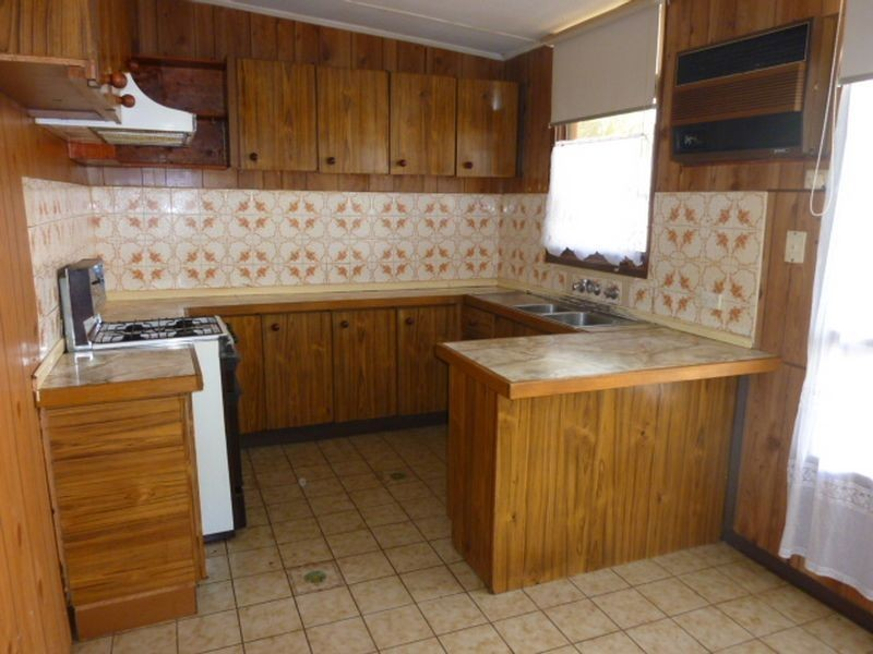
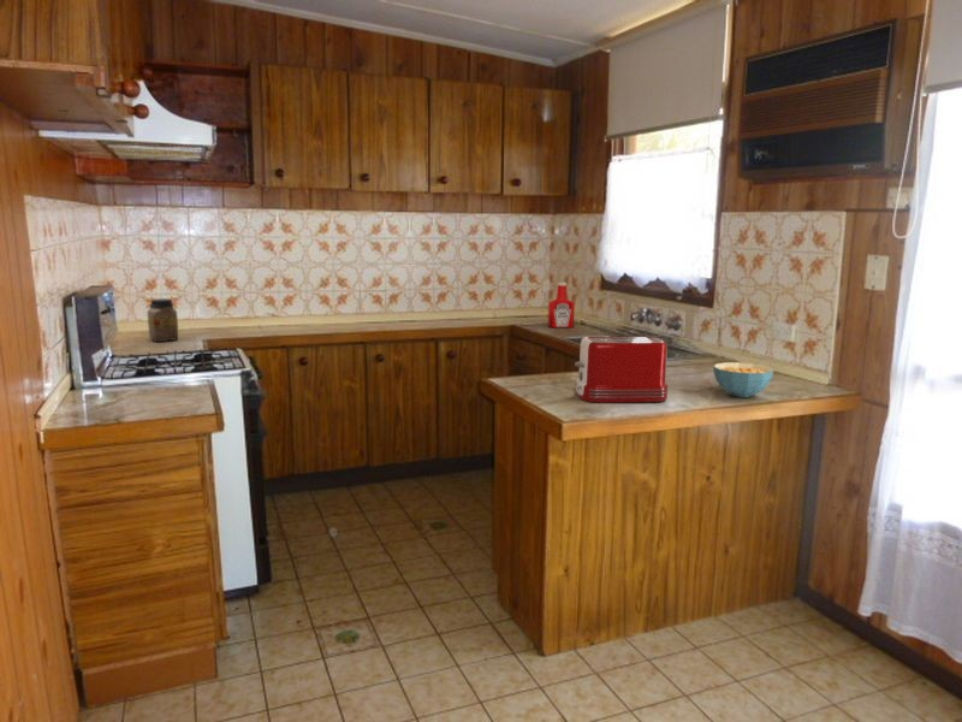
+ soap bottle (562, 304)
+ toaster (622, 367)
+ jar (162, 319)
+ cereal bowl (742, 380)
